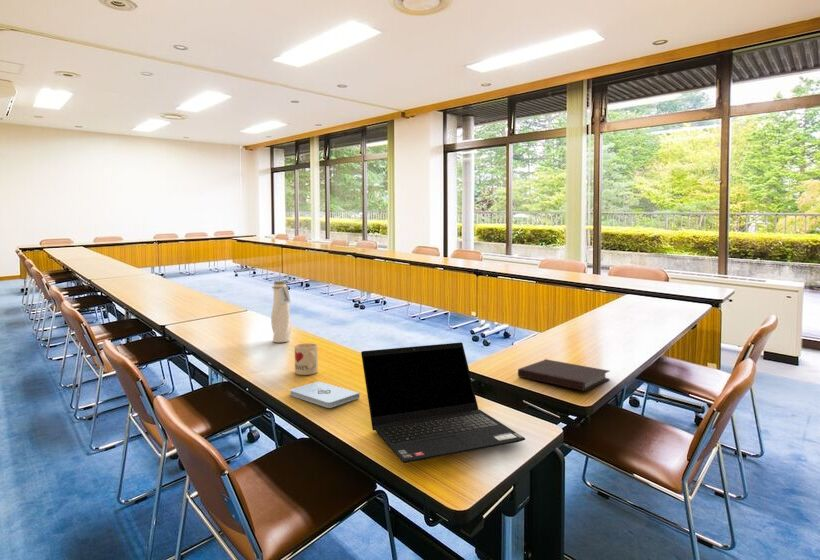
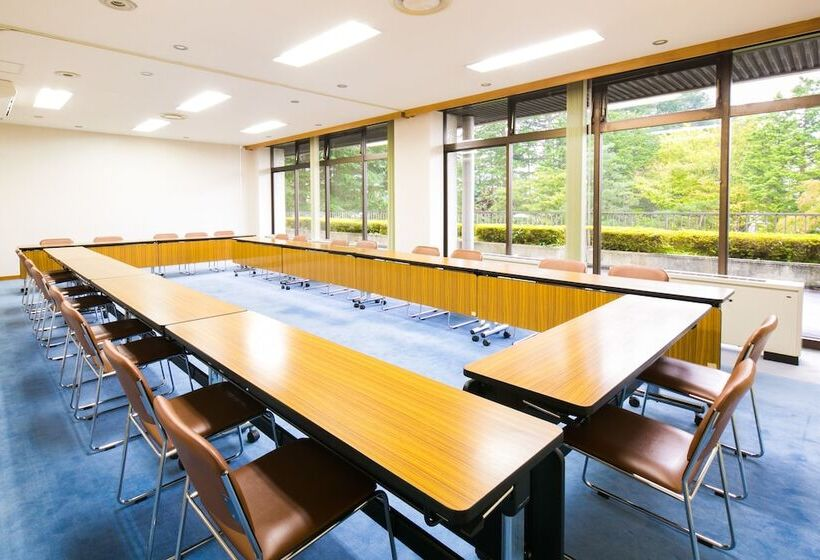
- notebook (563, 374)
- notepad (323, 393)
- laptop computer (437, 394)
- mug (308, 359)
- water bottle (281, 311)
